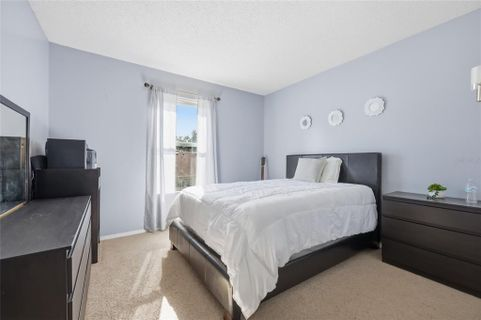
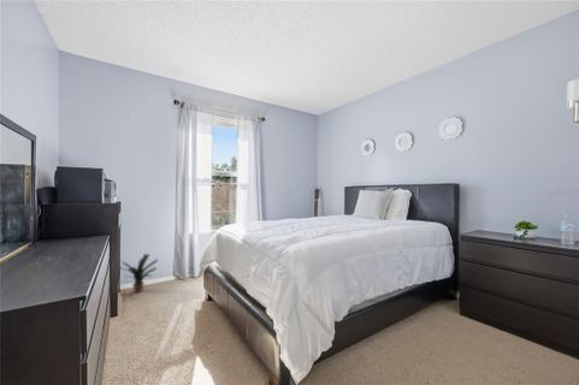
+ potted plant (135, 272)
